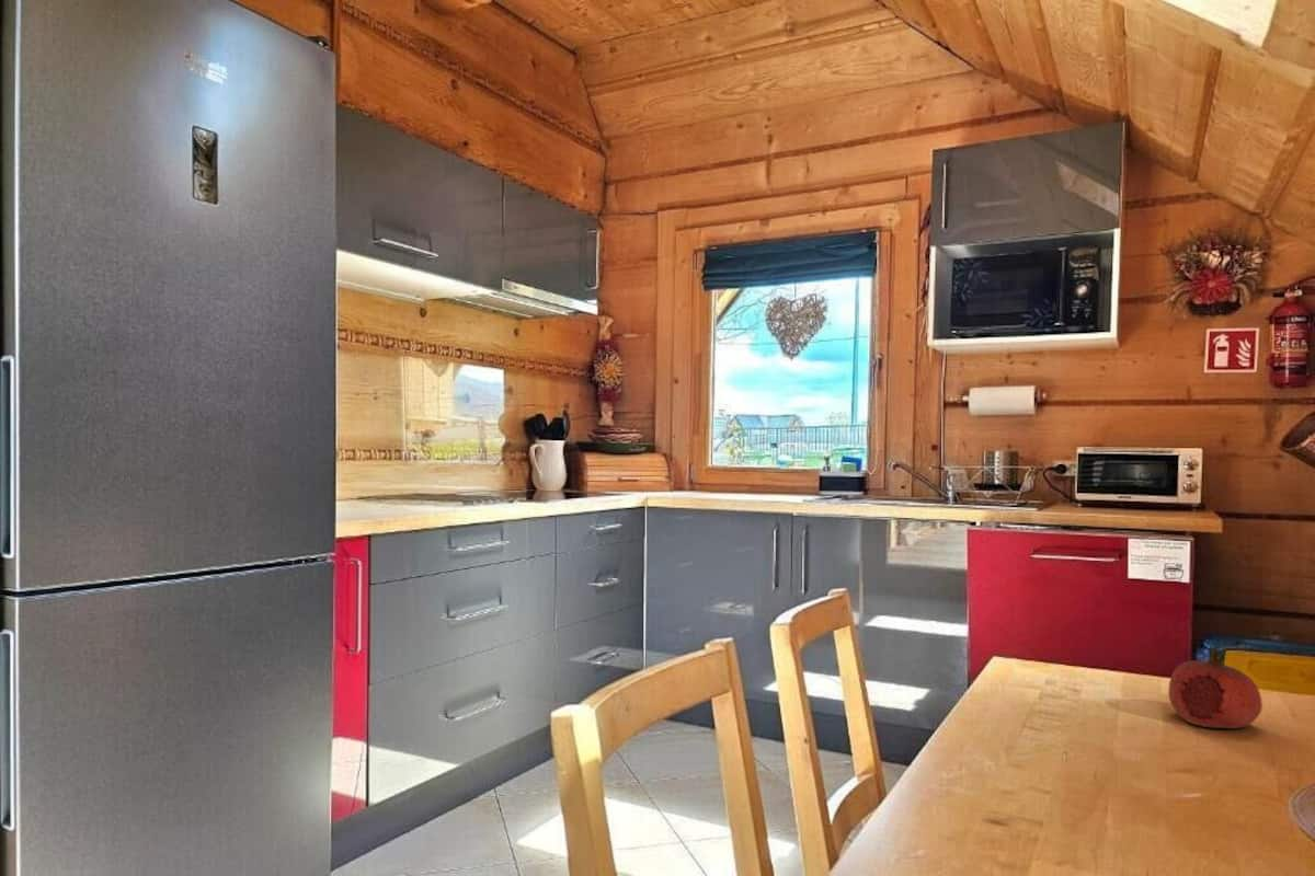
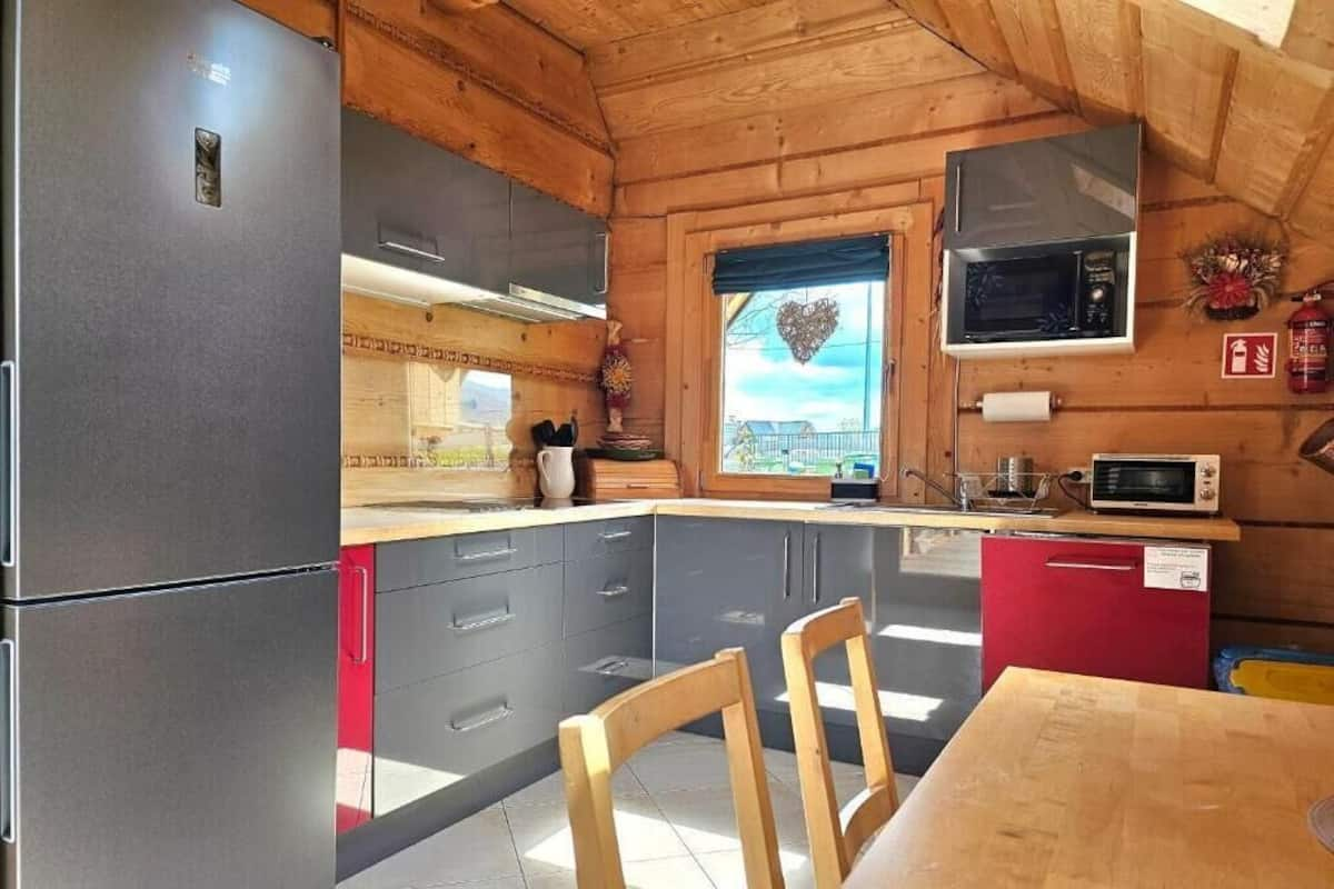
- fruit (1214, 683)
